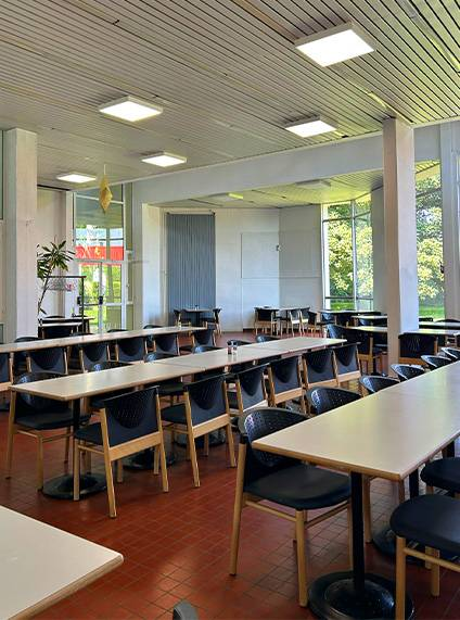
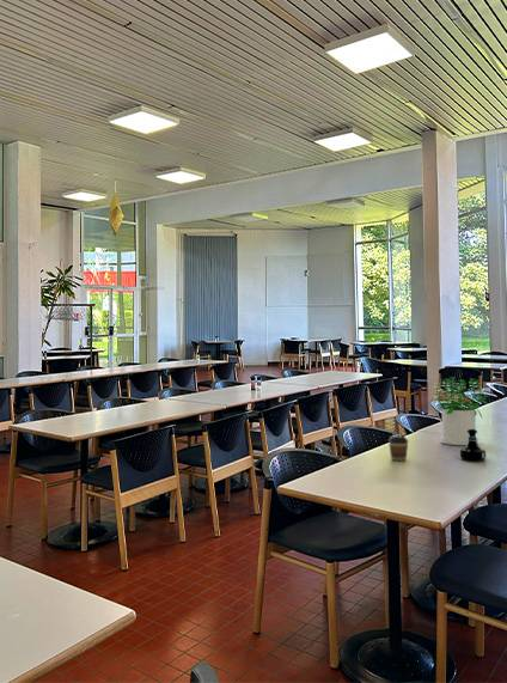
+ tequila bottle (472, 444)
+ coffee cup (398, 446)
+ potted plant (457, 408)
